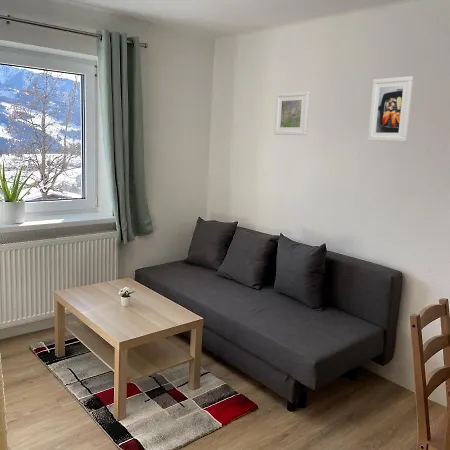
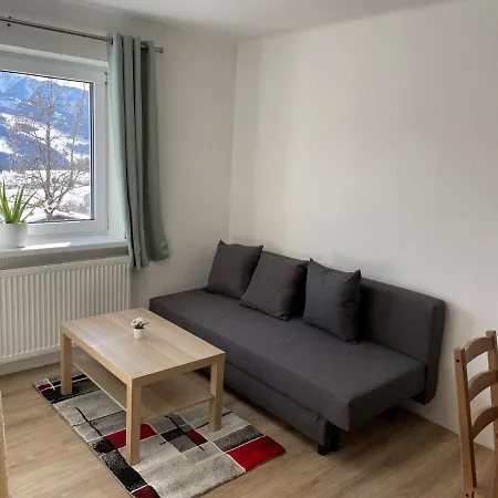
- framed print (291, 113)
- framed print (389, 109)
